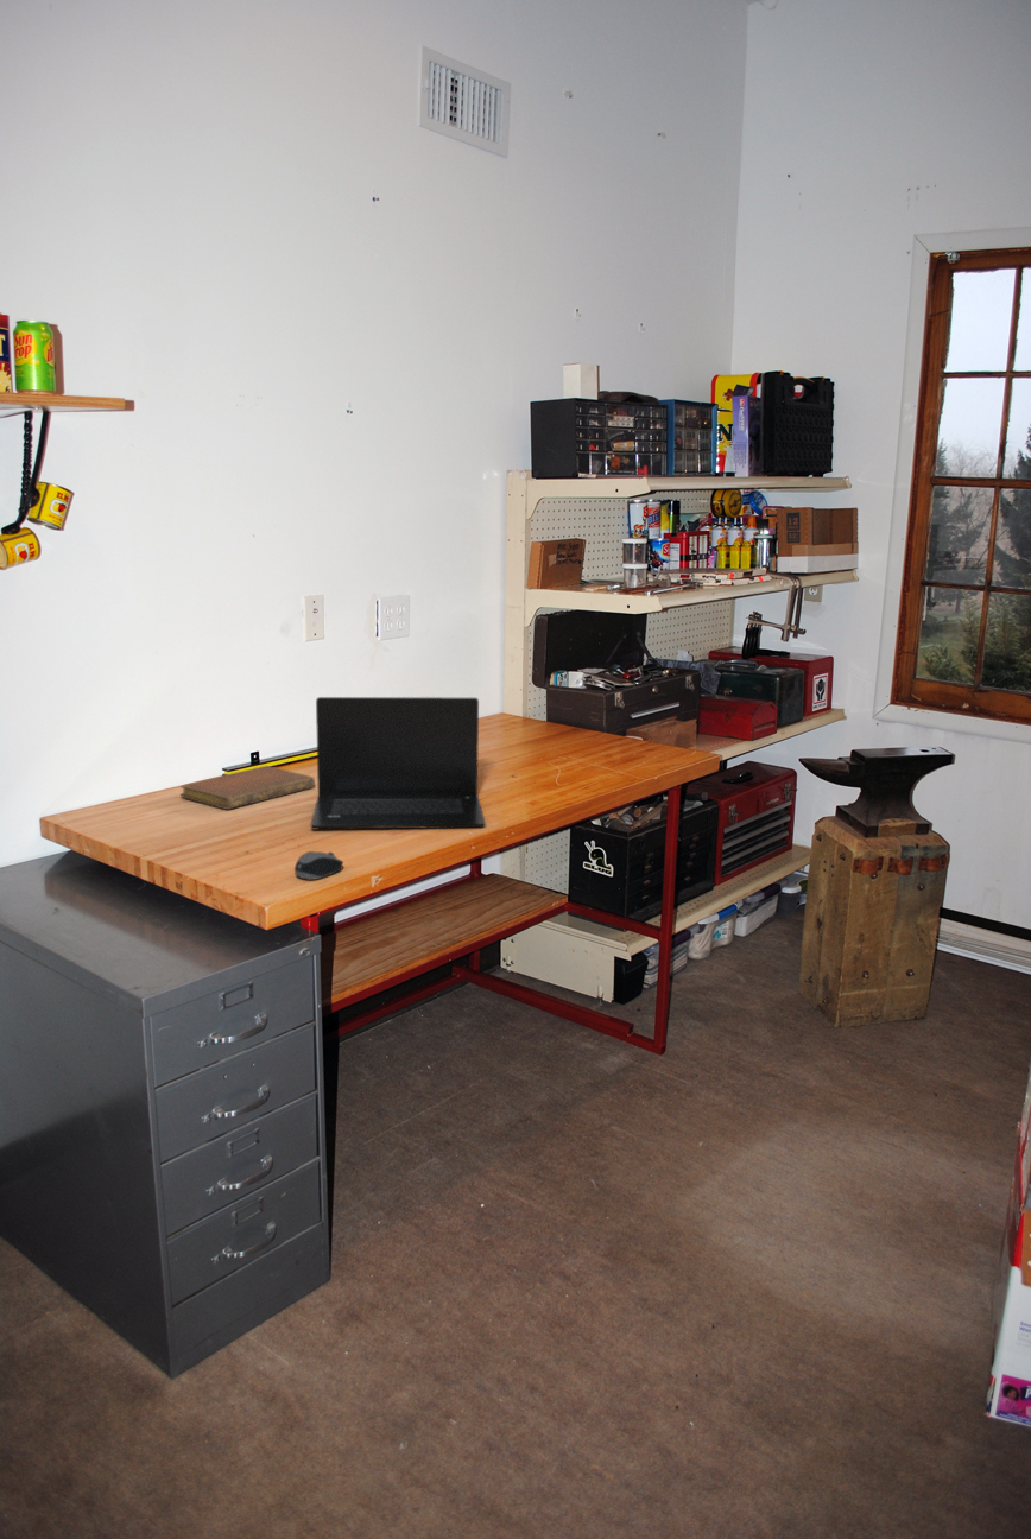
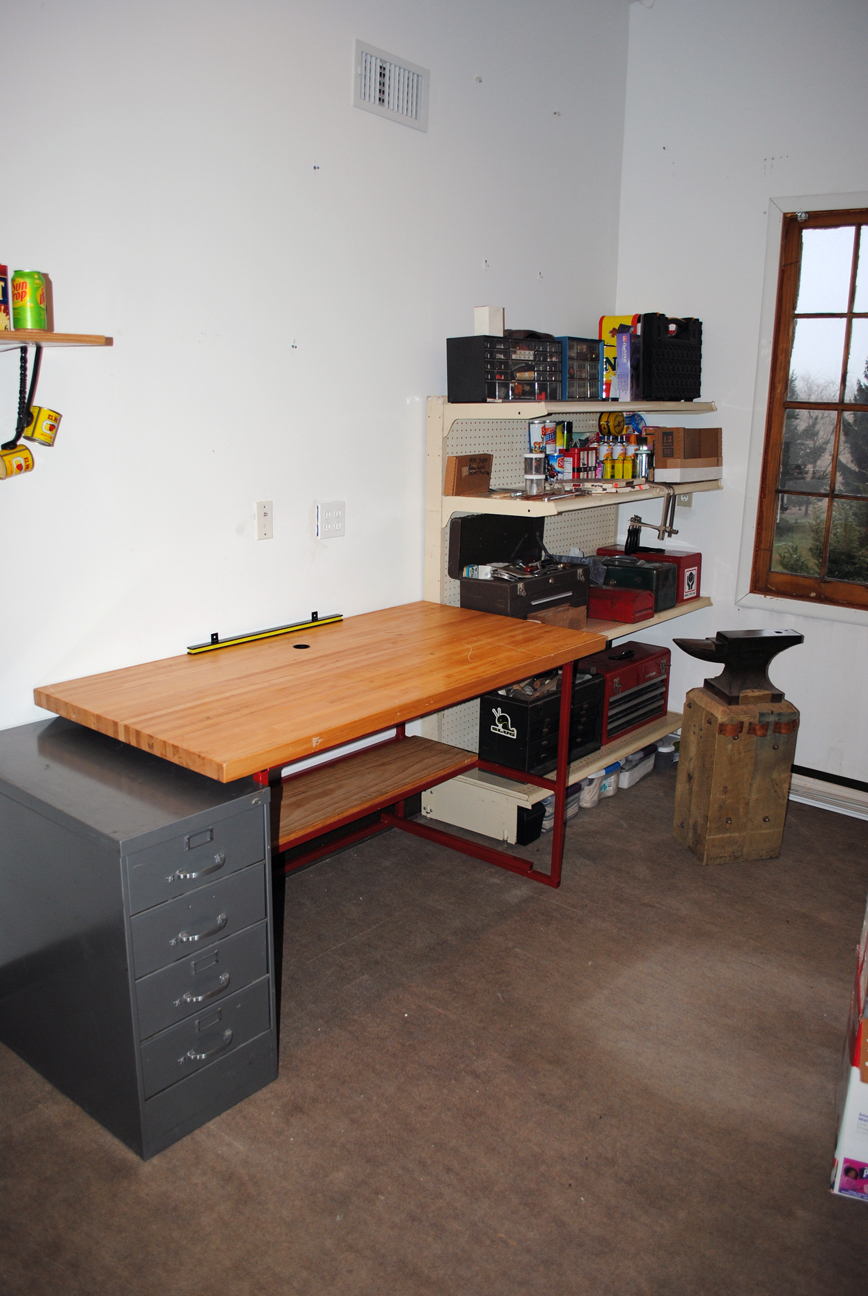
- notebook (248, 786)
- laptop (398, 761)
- computer mouse (318, 862)
